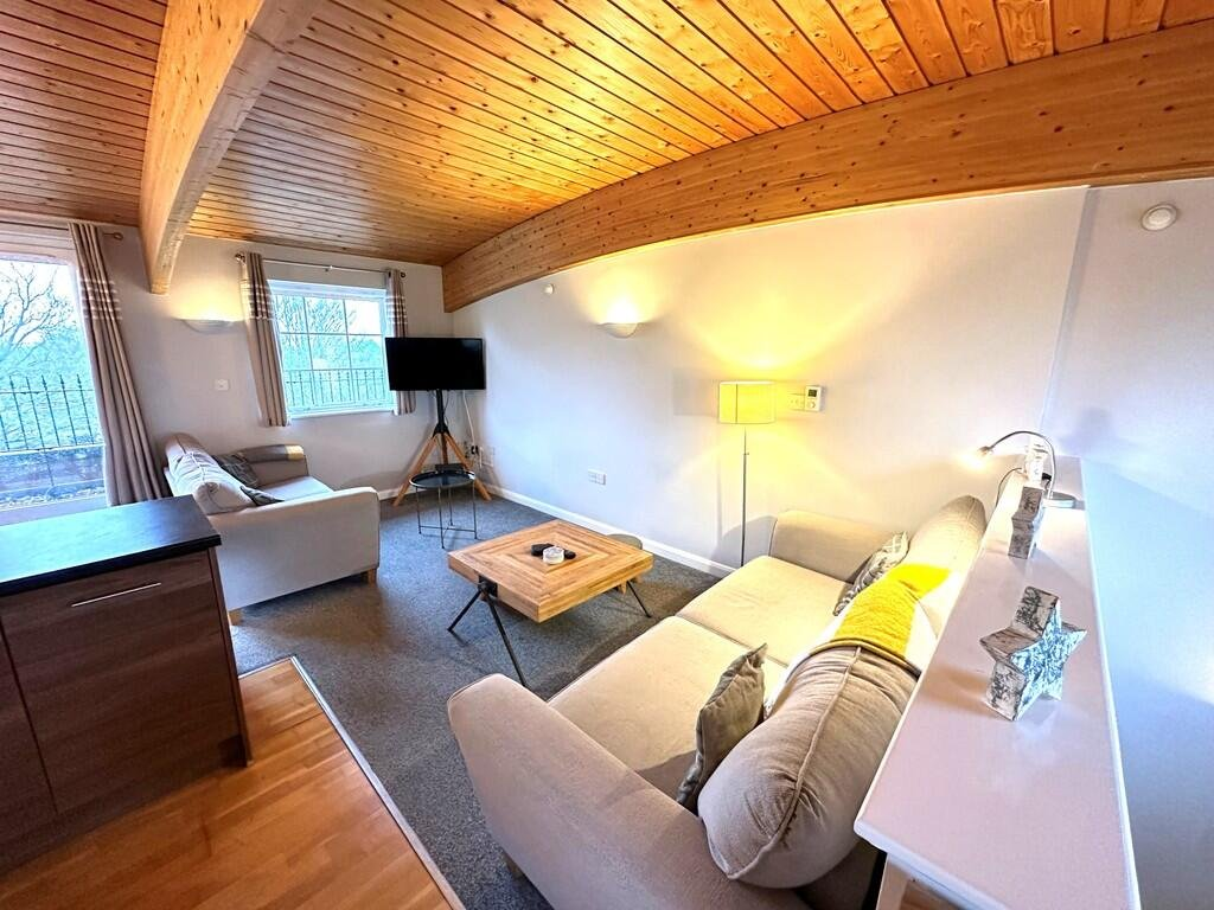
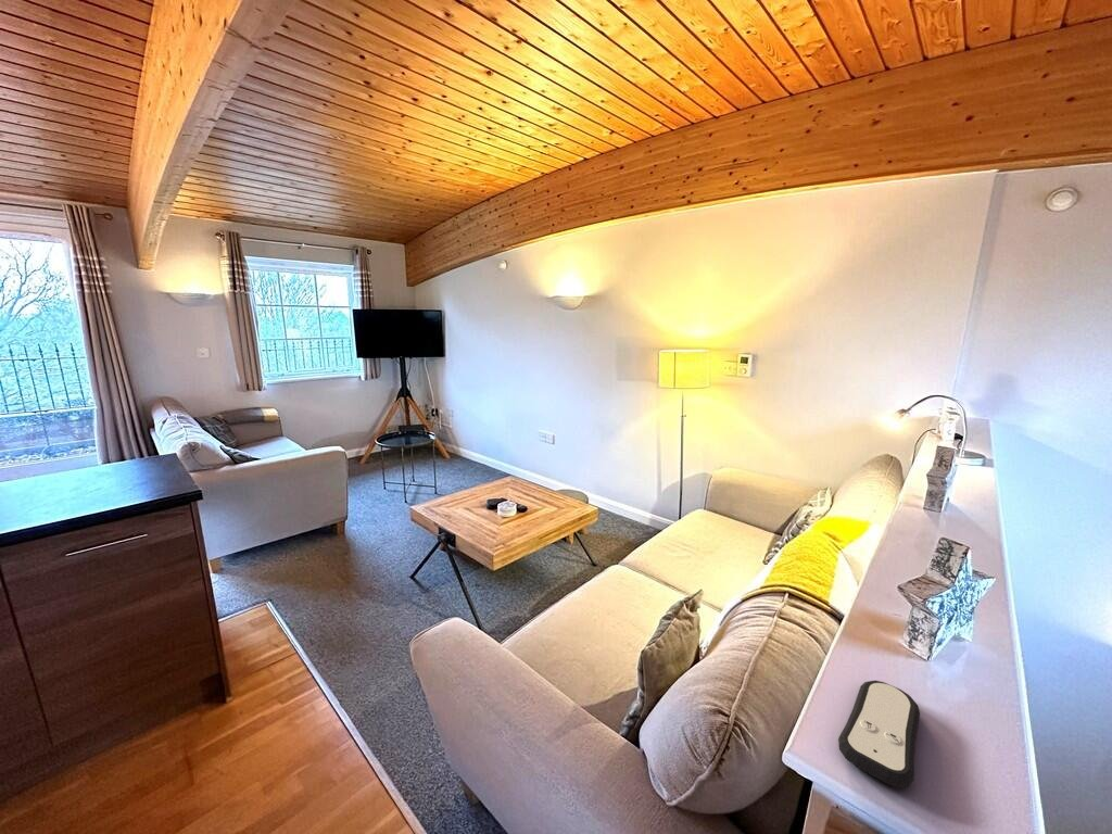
+ remote control (882, 725)
